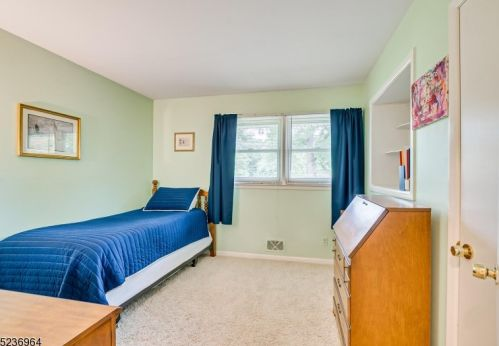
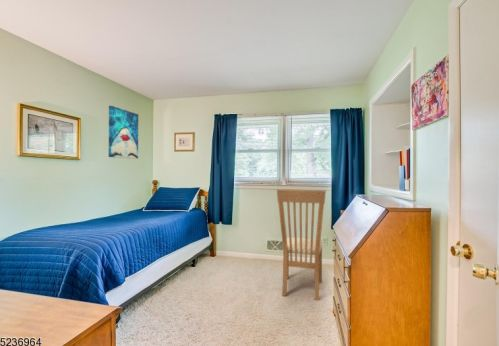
+ wall art (124, 134)
+ chair (302, 238)
